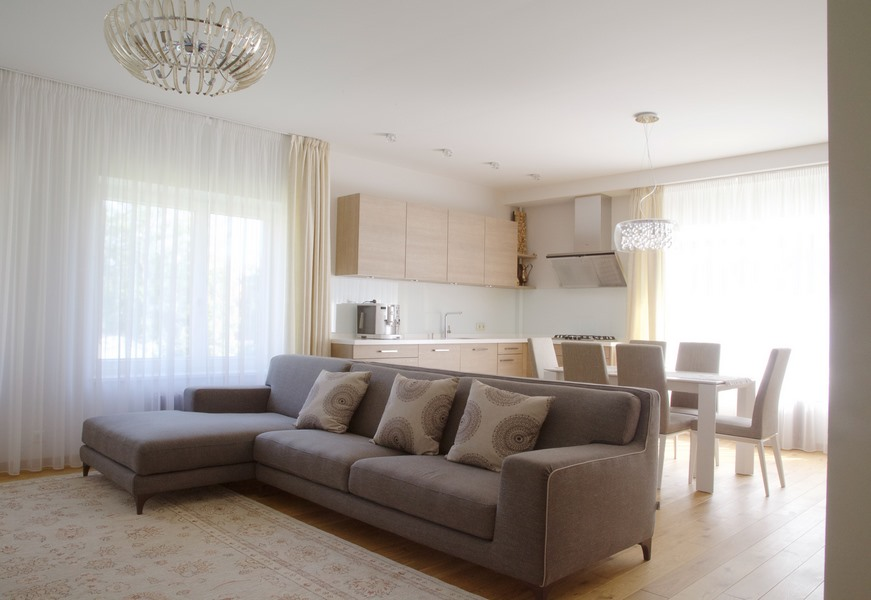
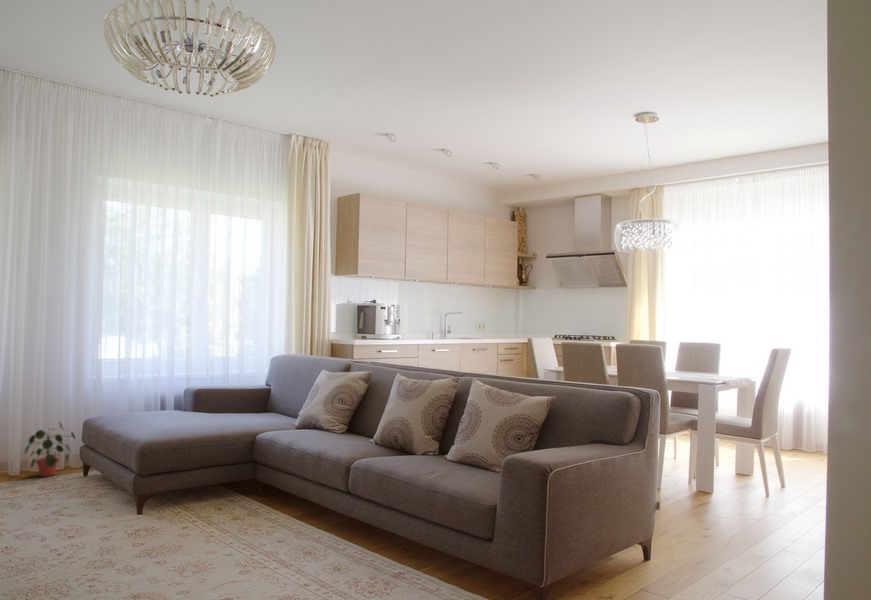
+ potted plant (51, 447)
